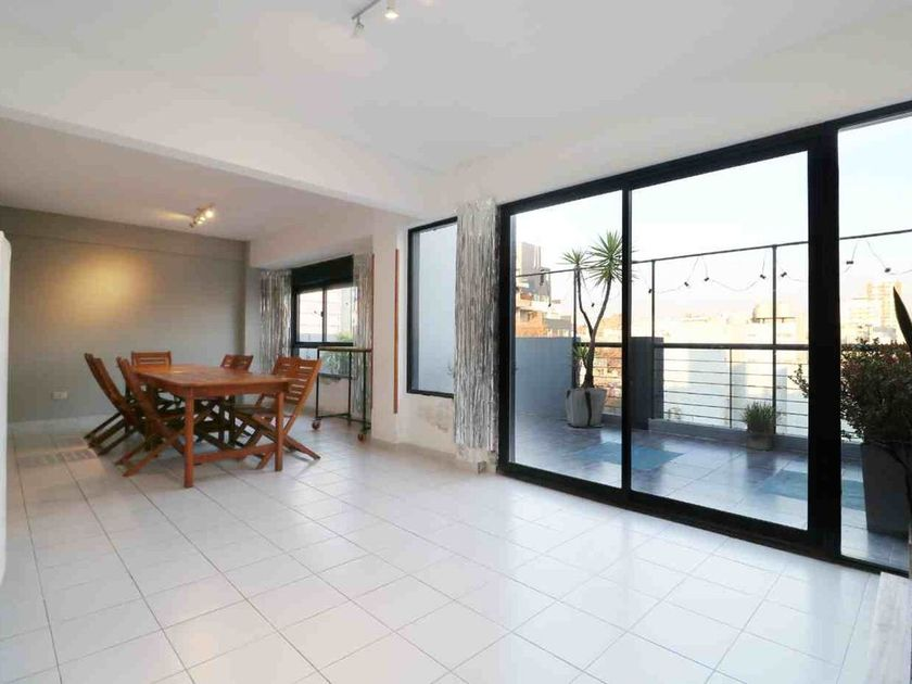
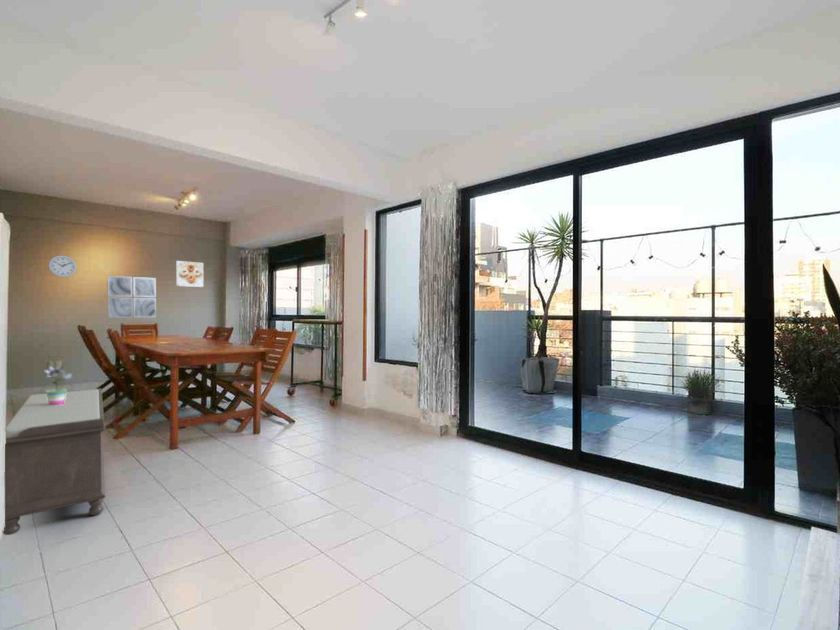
+ potted plant (60, 379)
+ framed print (190, 274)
+ bench (62, 445)
+ wall clock (62, 266)
+ wall art (133, 296)
